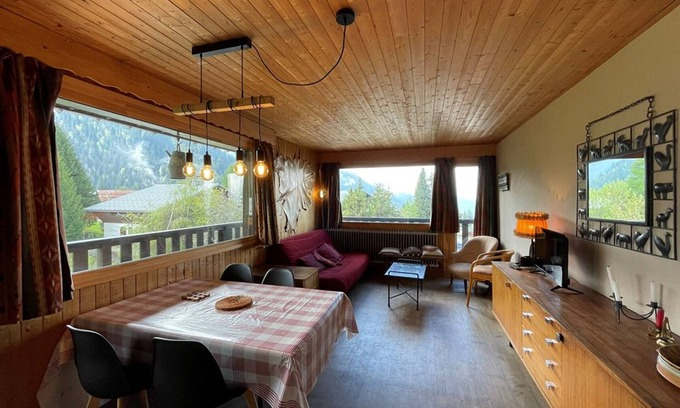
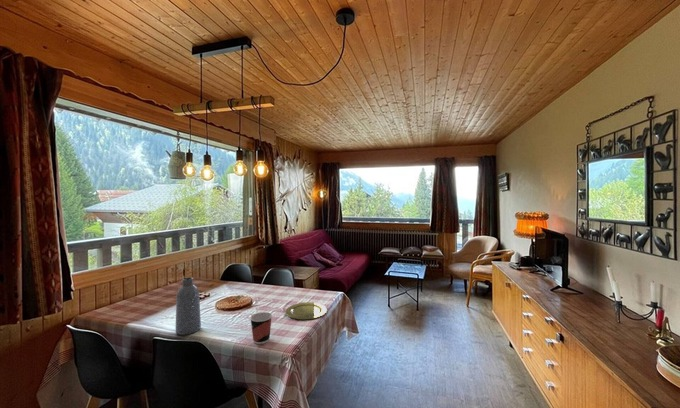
+ vase (188, 304)
+ plate (306, 310)
+ cup (261, 328)
